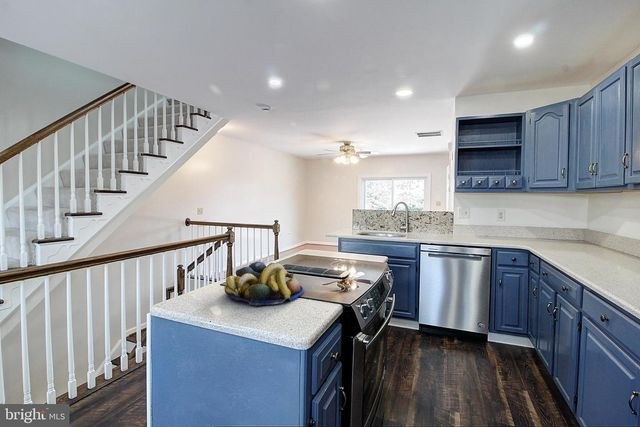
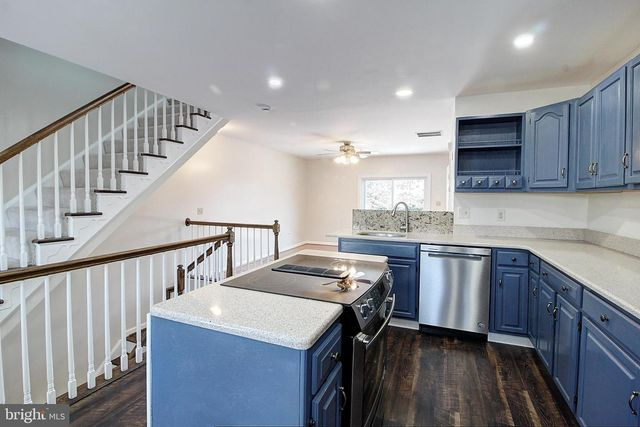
- fruit bowl (266, 278)
